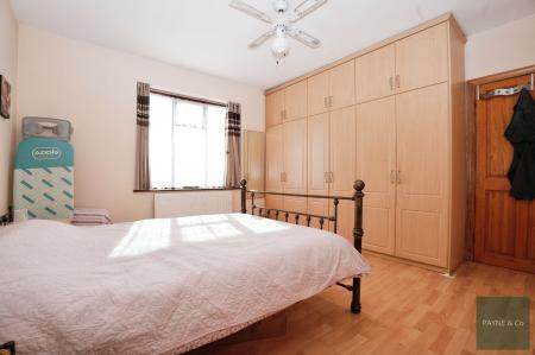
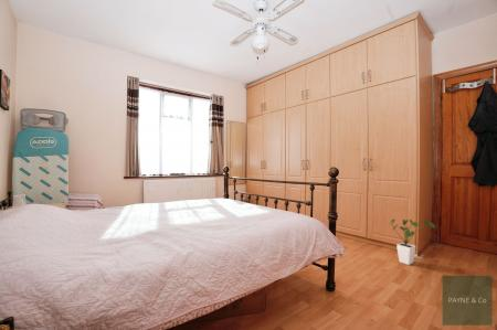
+ house plant (409, 239)
